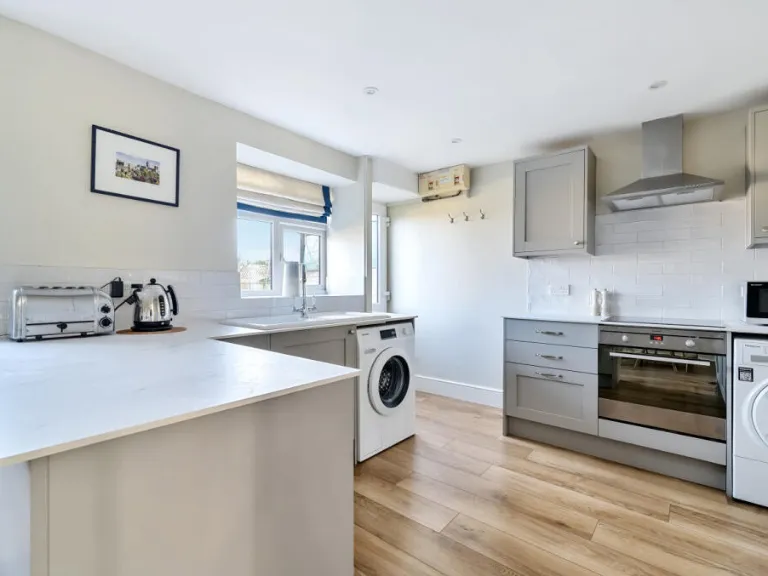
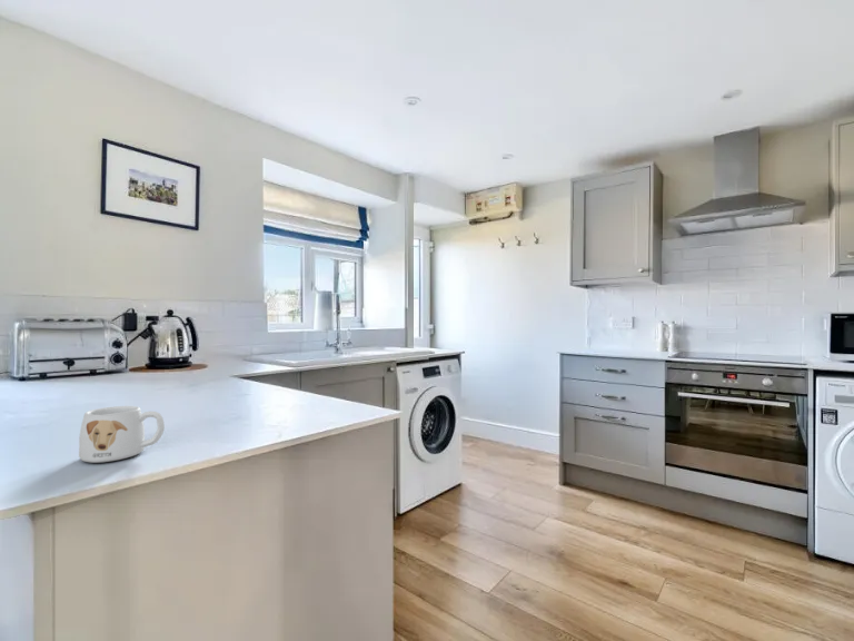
+ mug (123, 432)
